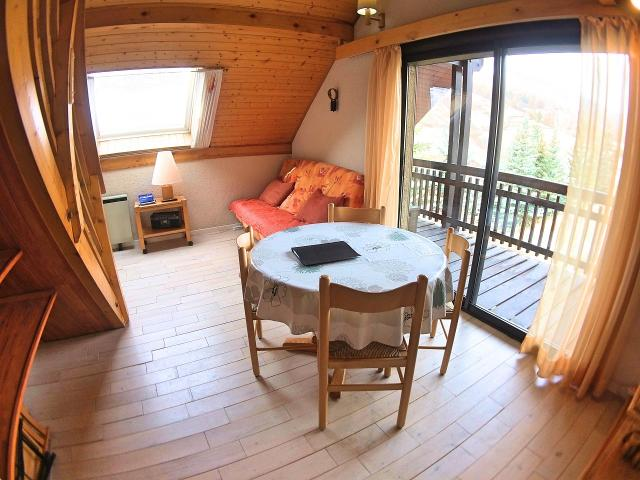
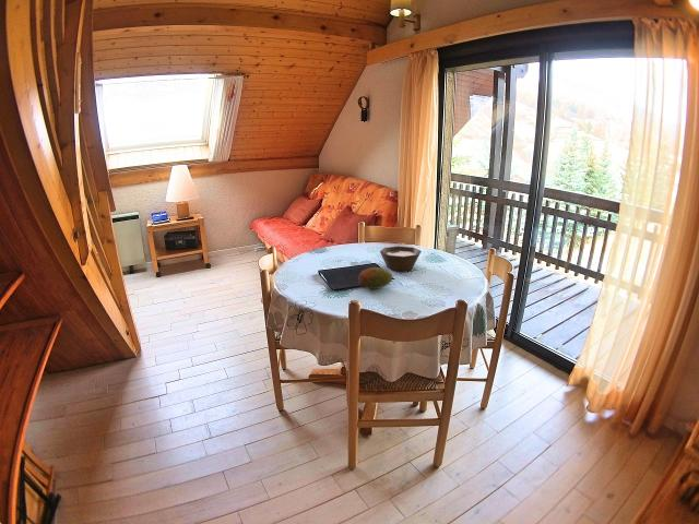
+ bowl (400, 259)
+ fruit (375, 277)
